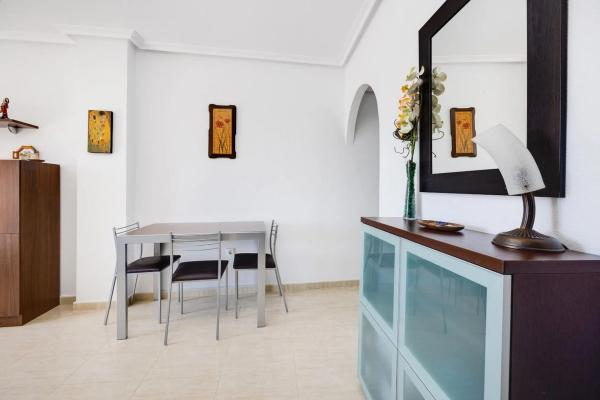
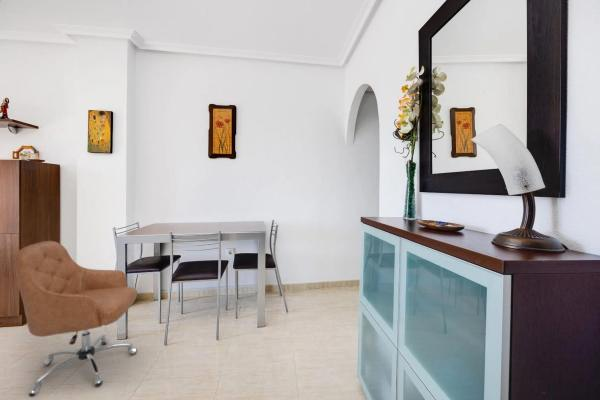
+ chair (86, 303)
